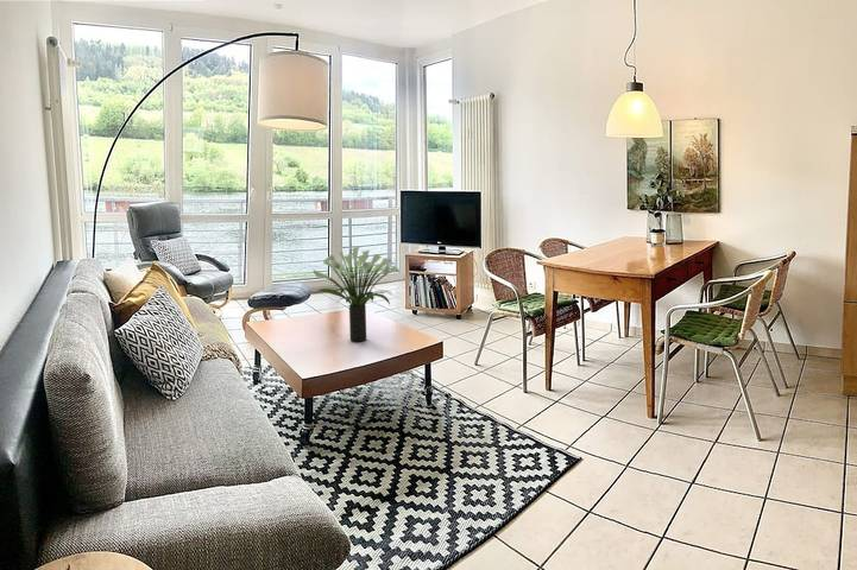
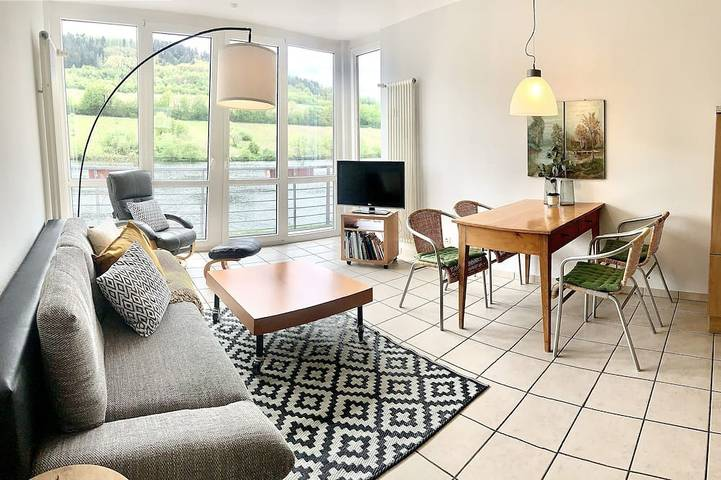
- potted plant (354, 293)
